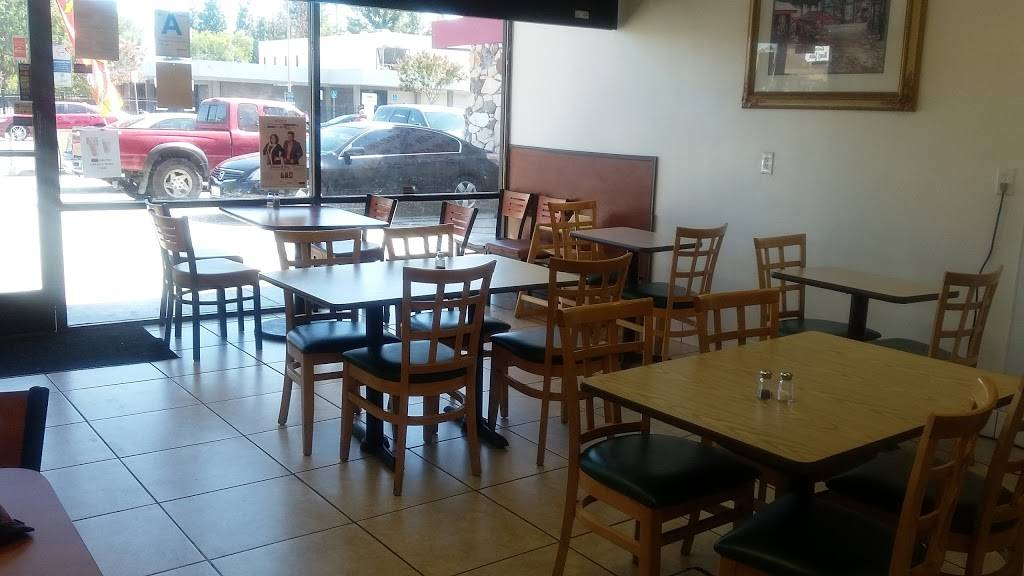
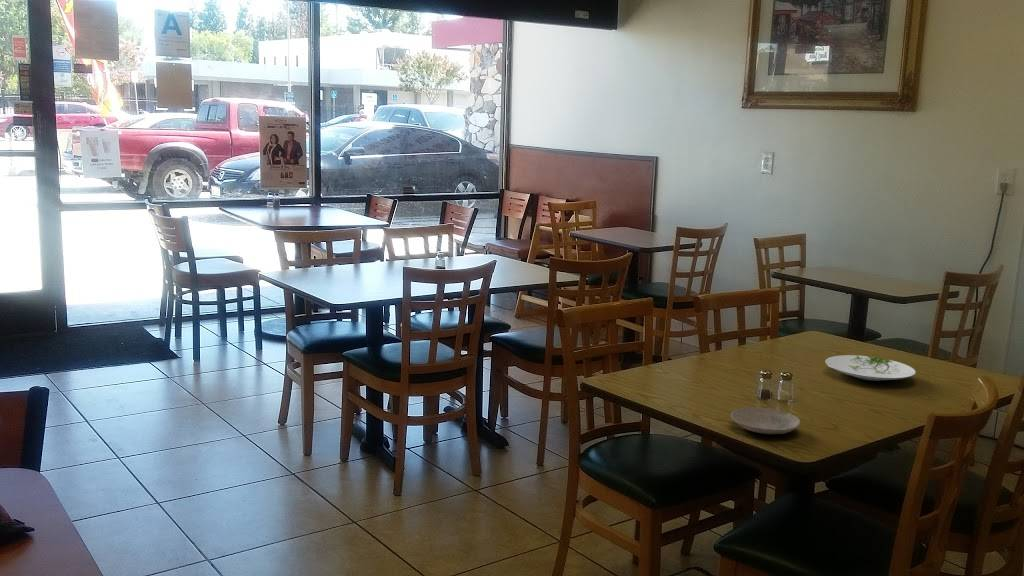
+ plate (869, 371)
+ plate (765, 423)
